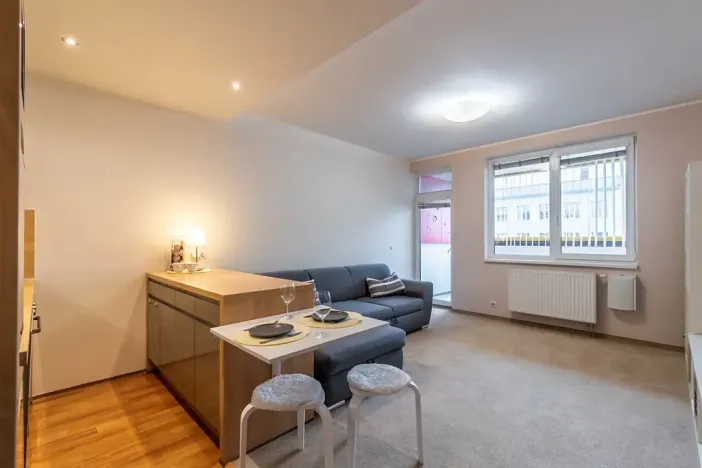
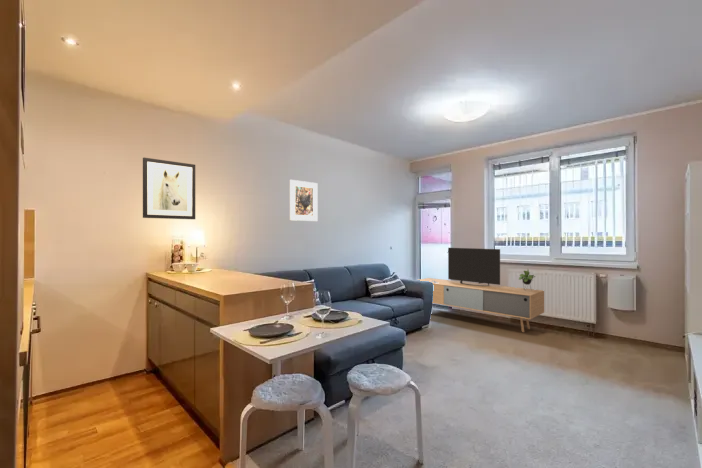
+ media console (471, 284)
+ wall art (170, 190)
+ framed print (304, 201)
